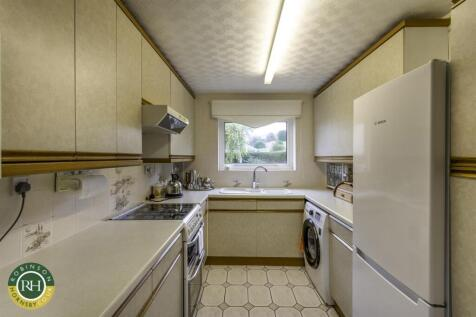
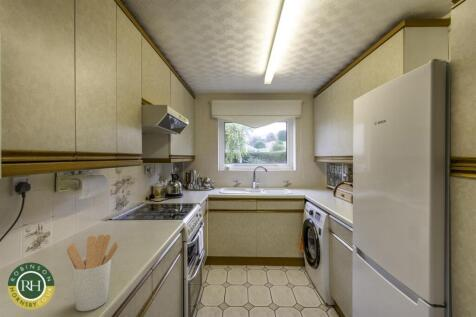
+ utensil holder (94, 267)
